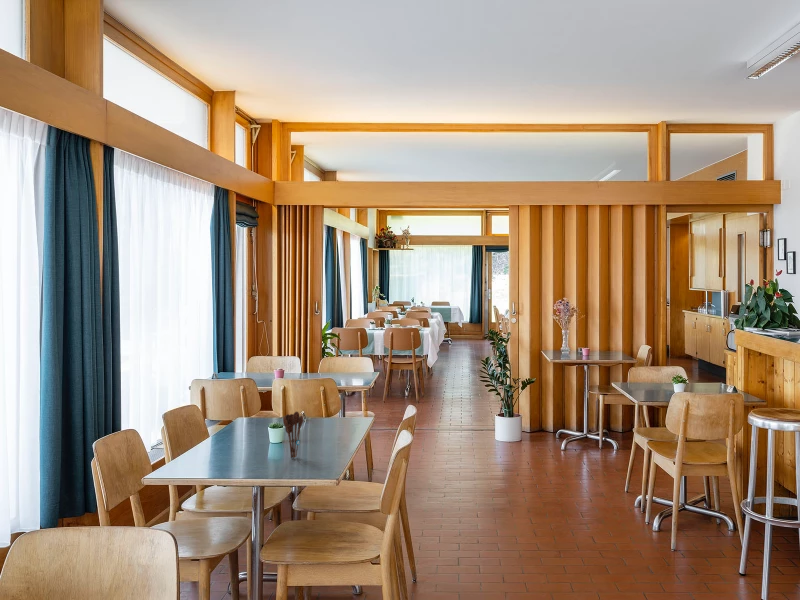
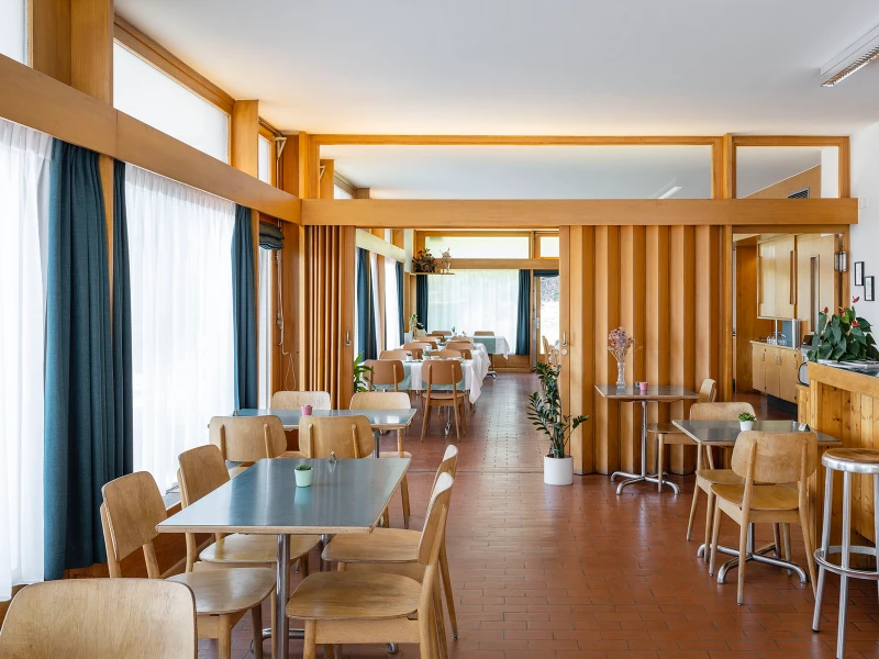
- utensil holder (292, 434)
